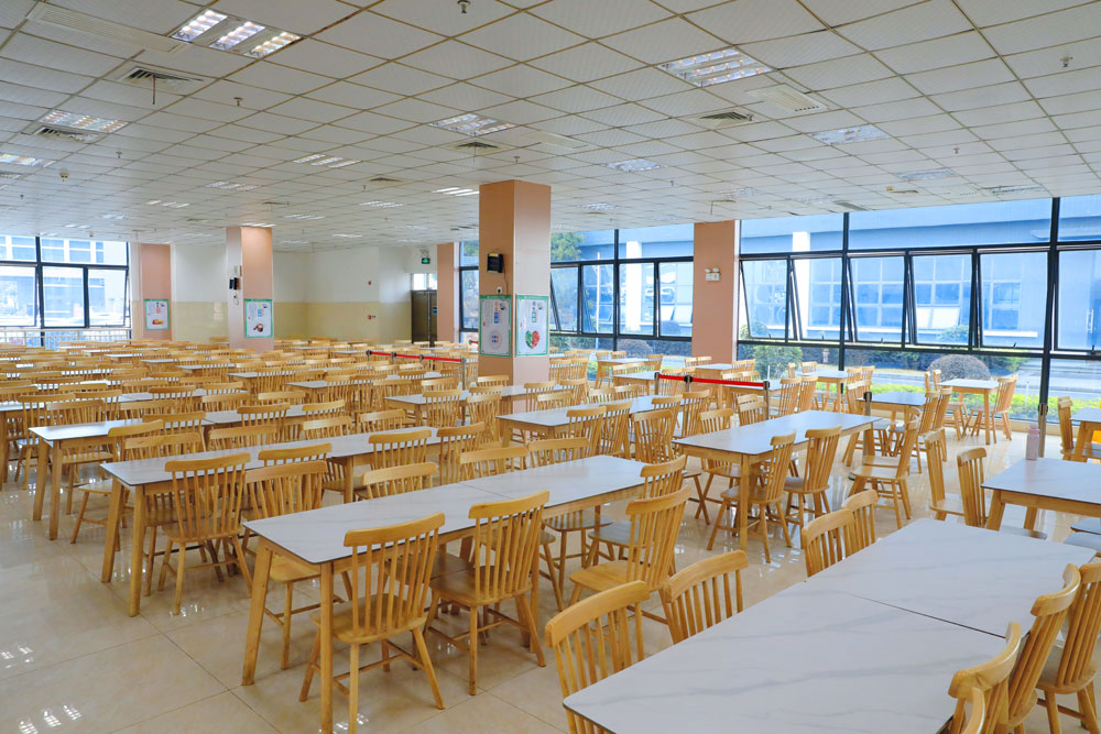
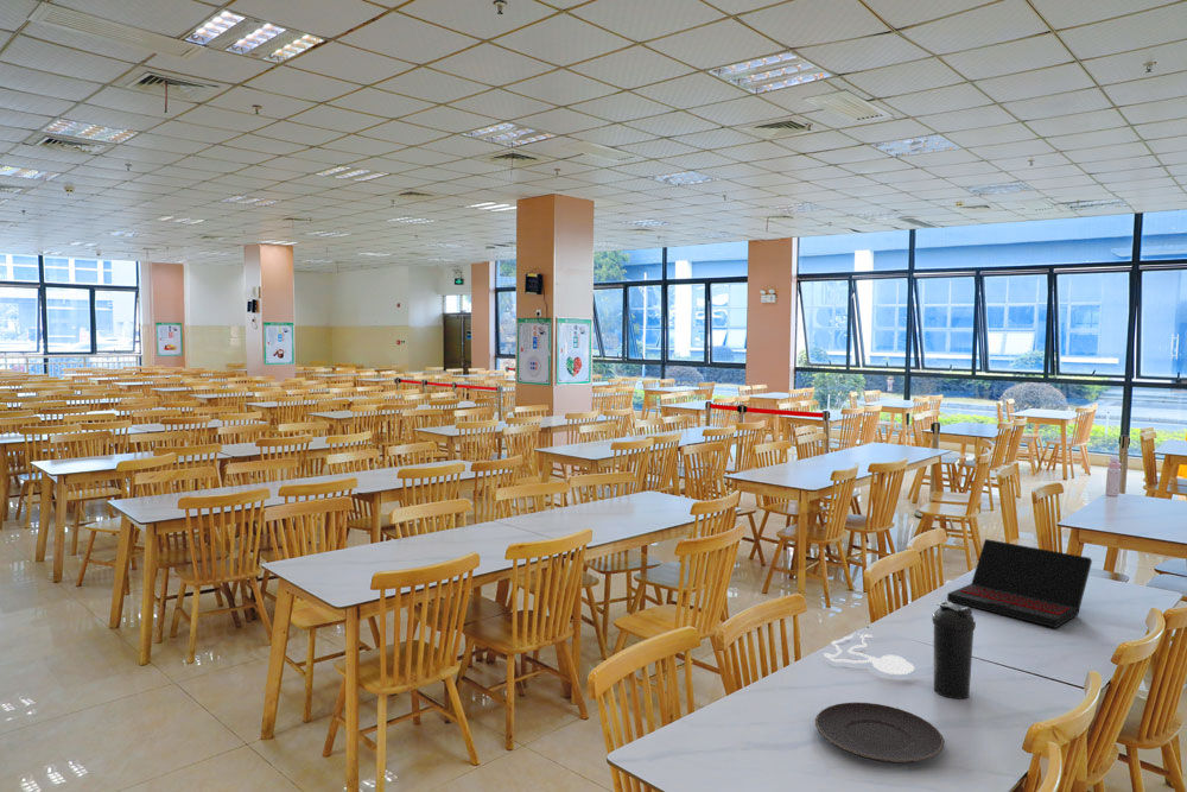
+ water bottle (952, 648)
+ laptop (1018, 578)
+ plate (877, 733)
+ medallion (874, 657)
